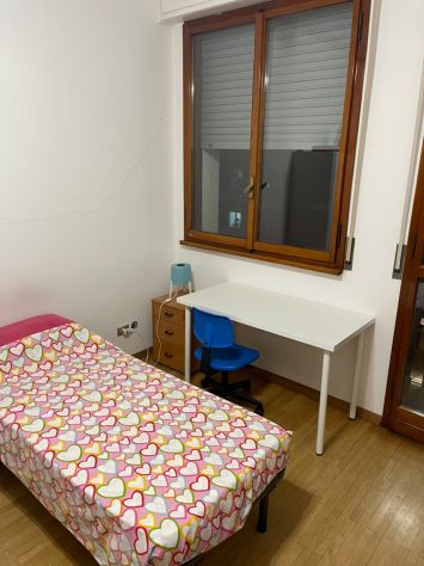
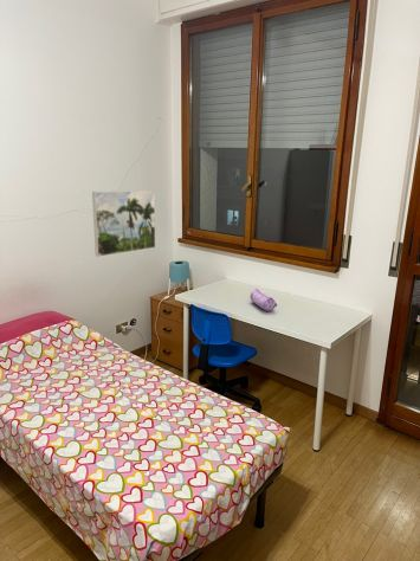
+ pencil case (261, 299)
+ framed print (125, 221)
